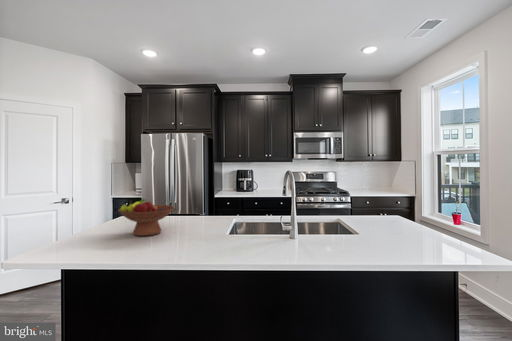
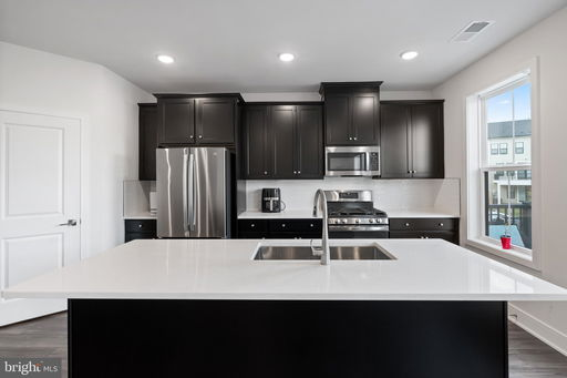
- fruit bowl (147, 215)
